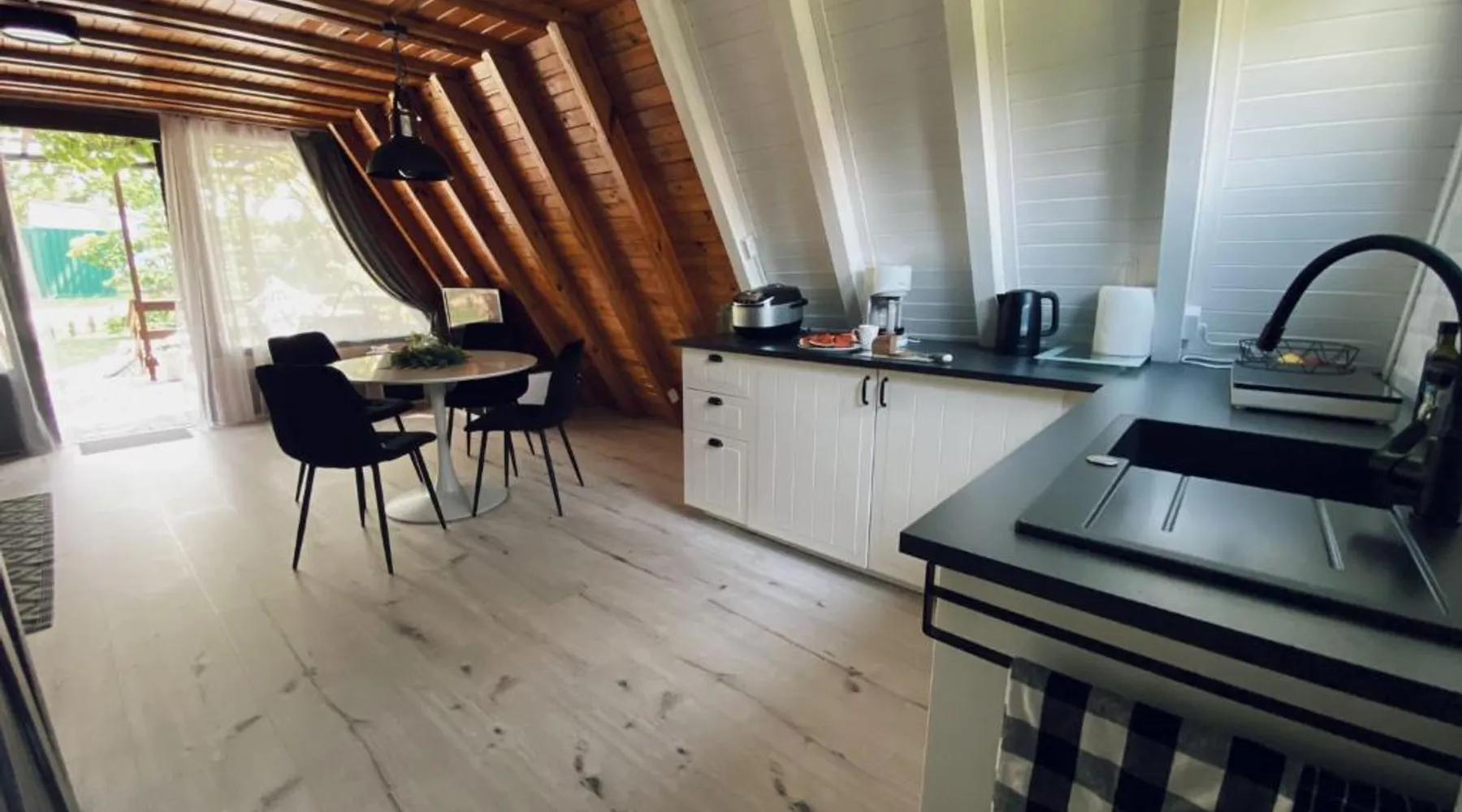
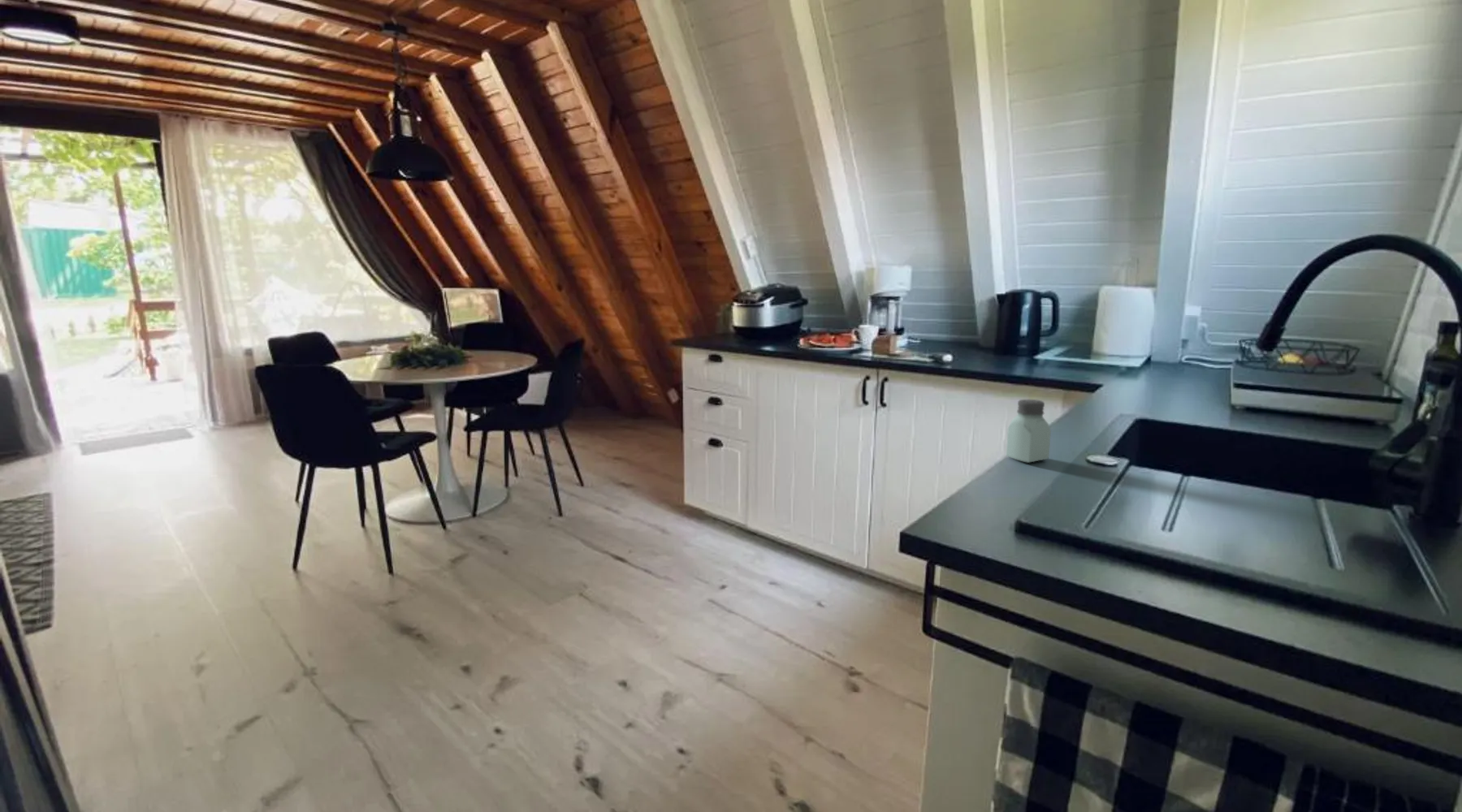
+ saltshaker (1029, 430)
